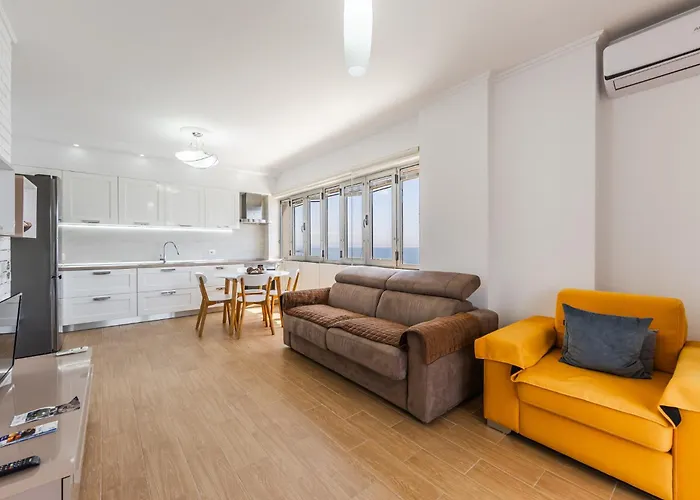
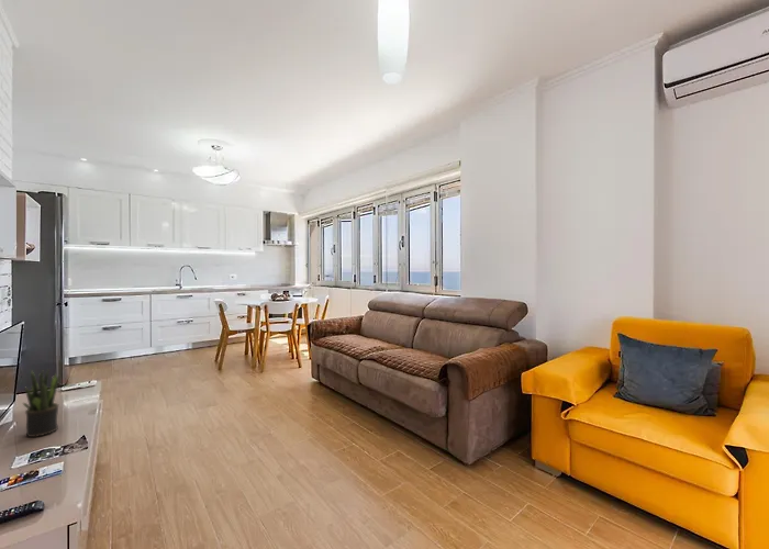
+ potted plant (42, 400)
